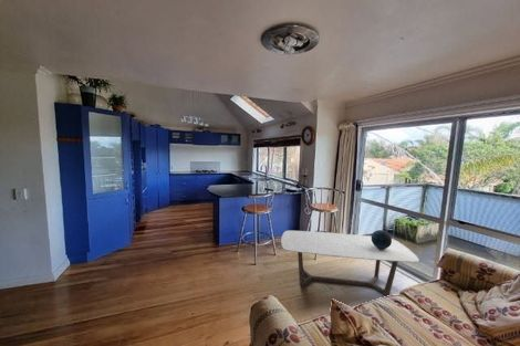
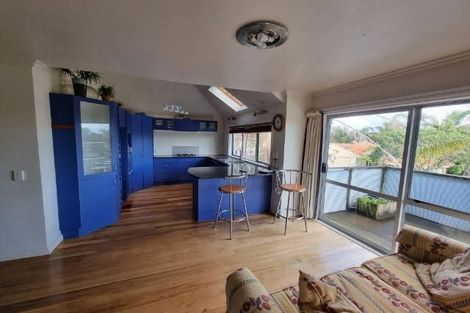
- decorative sphere (381, 239)
- coffee table (343, 256)
